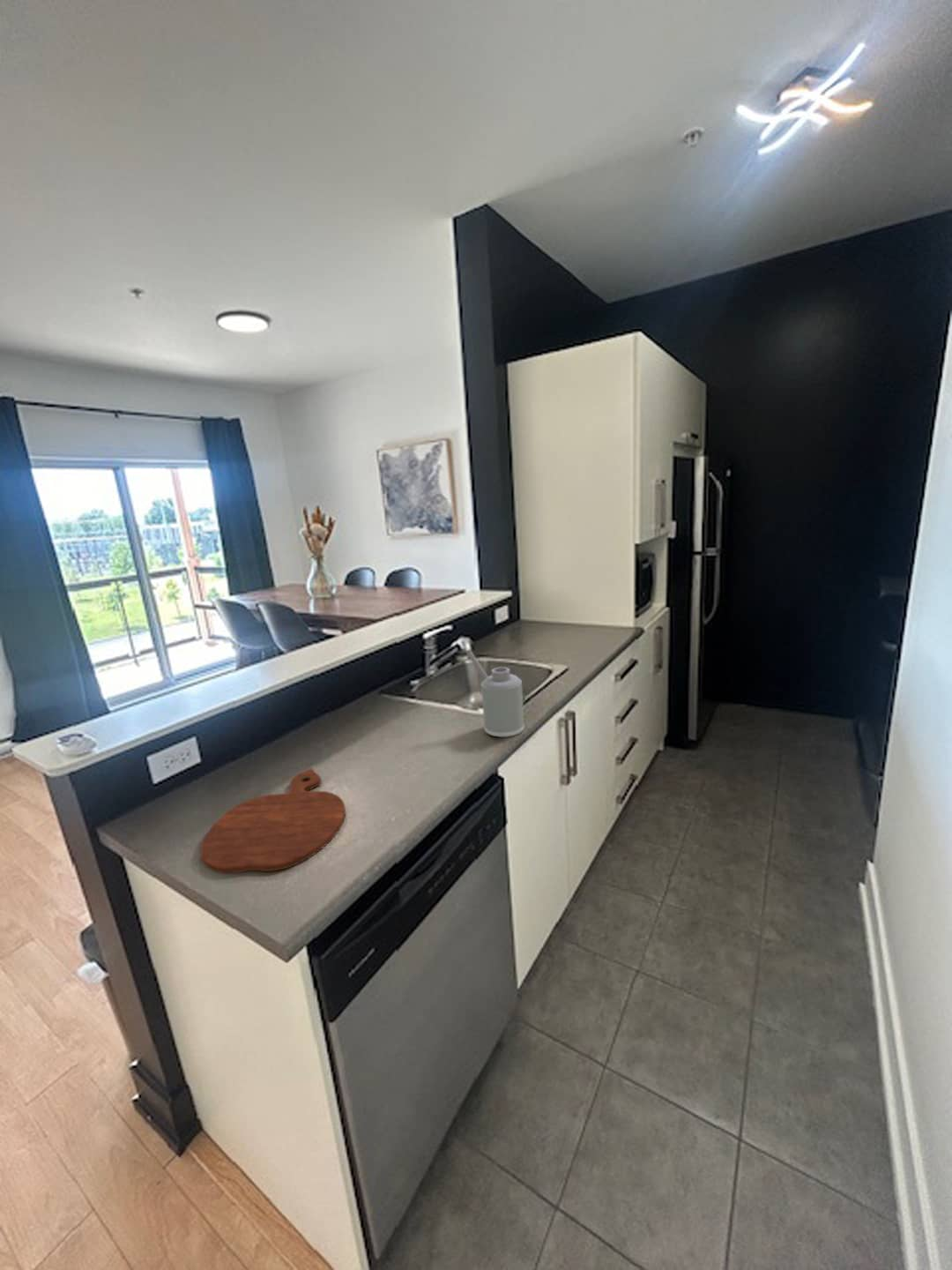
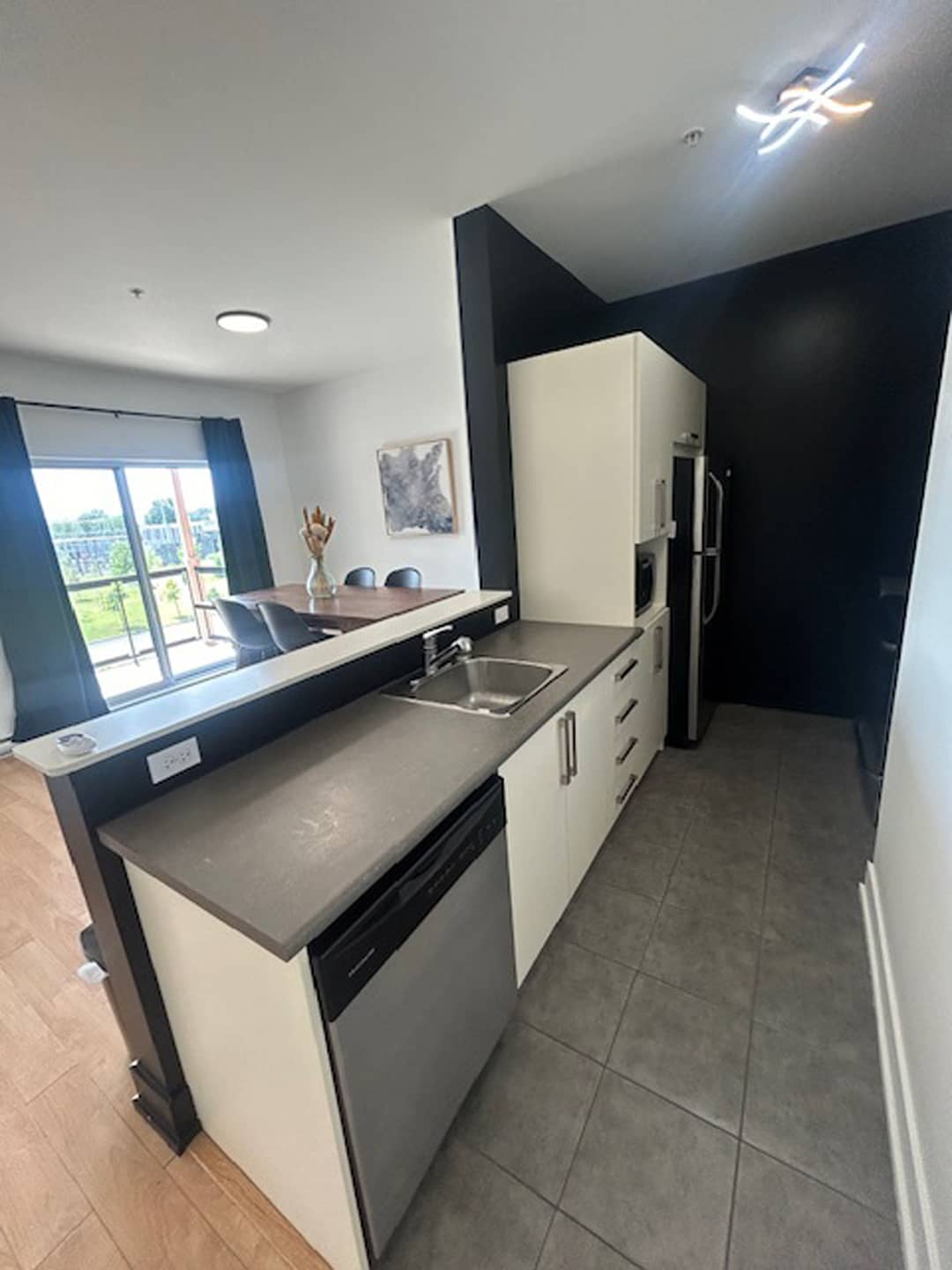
- soap dispenser (495, 691)
- cutting board (285, 812)
